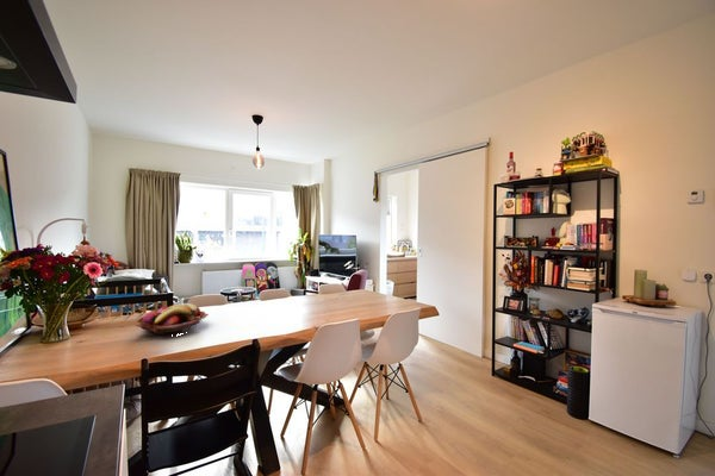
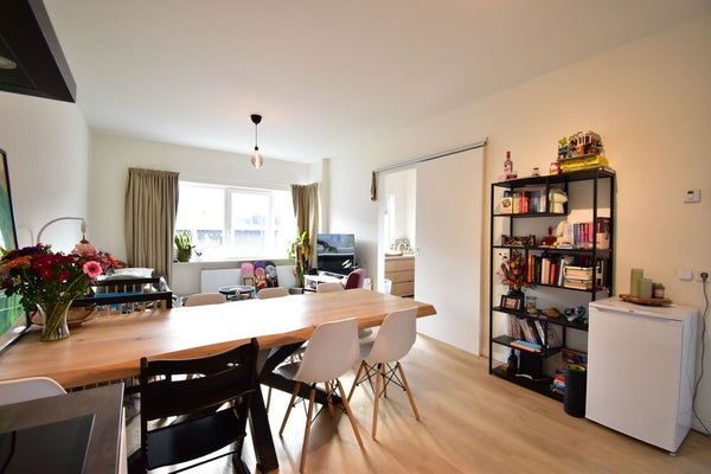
- fruit basket (173, 317)
